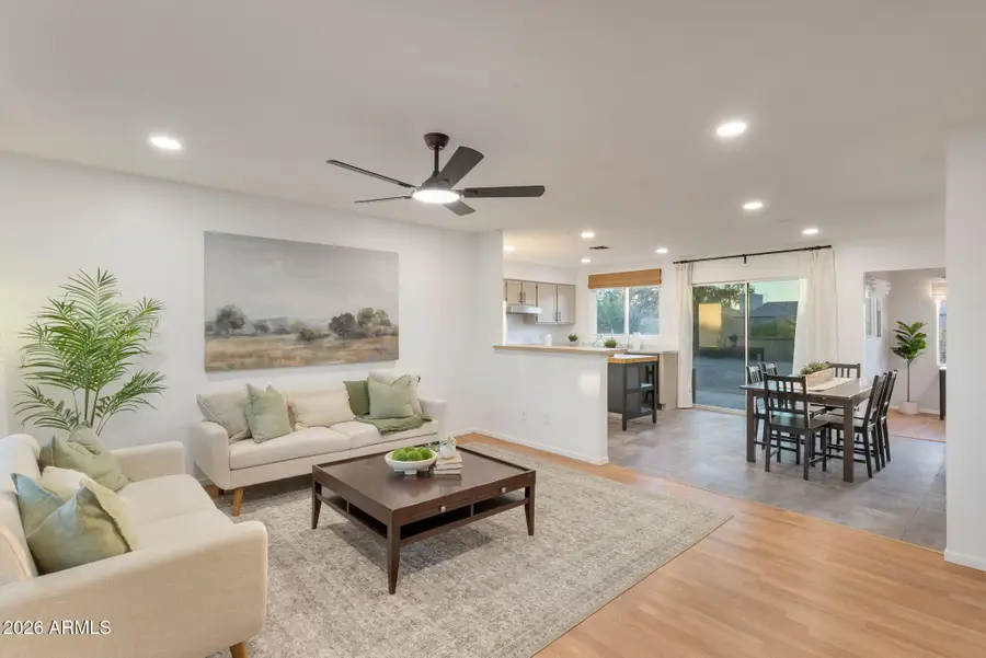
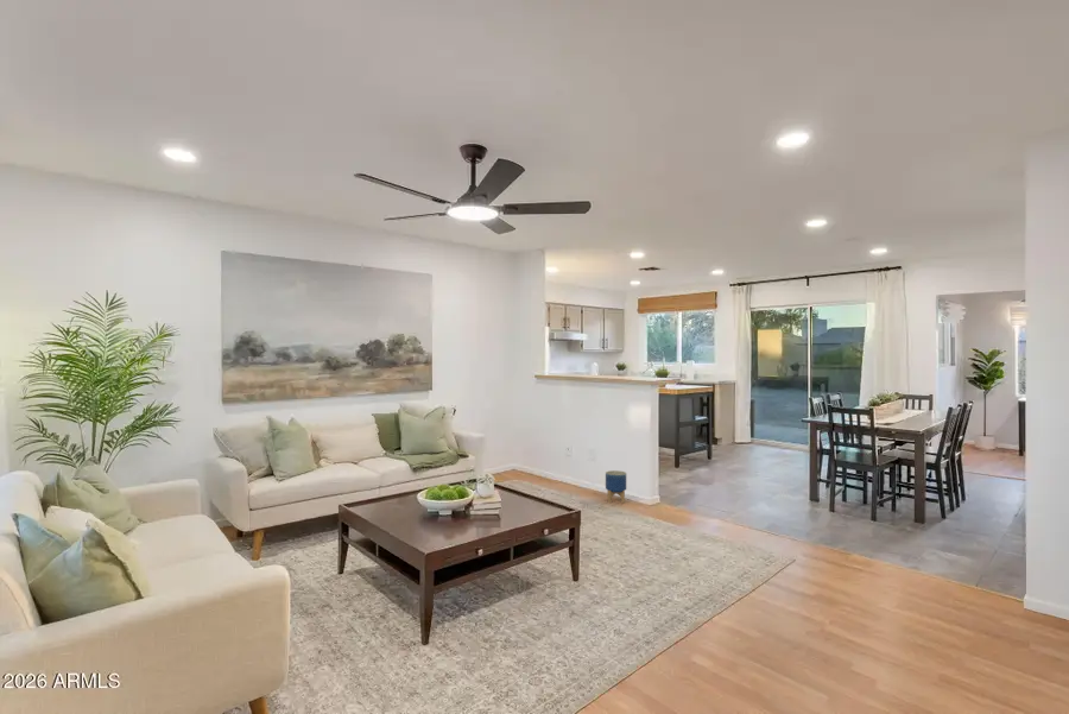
+ planter (615, 486)
